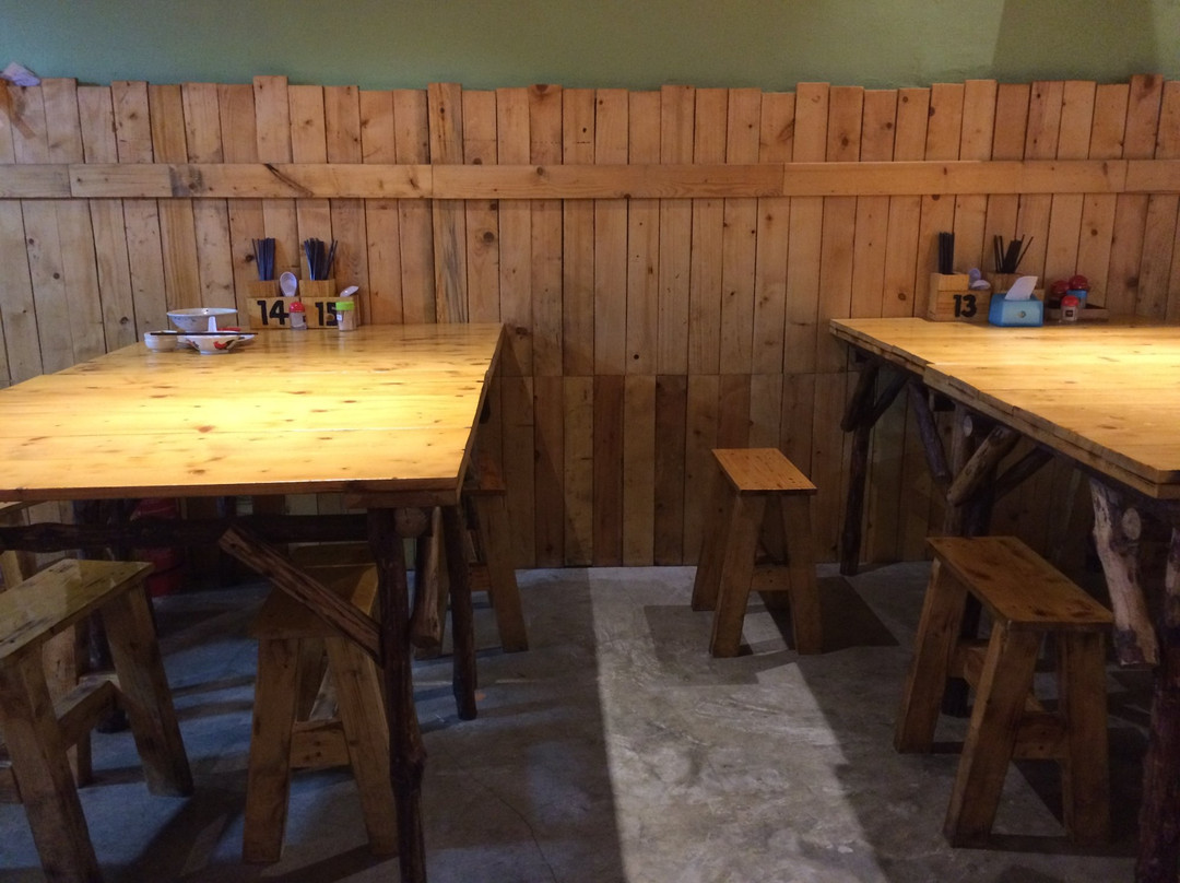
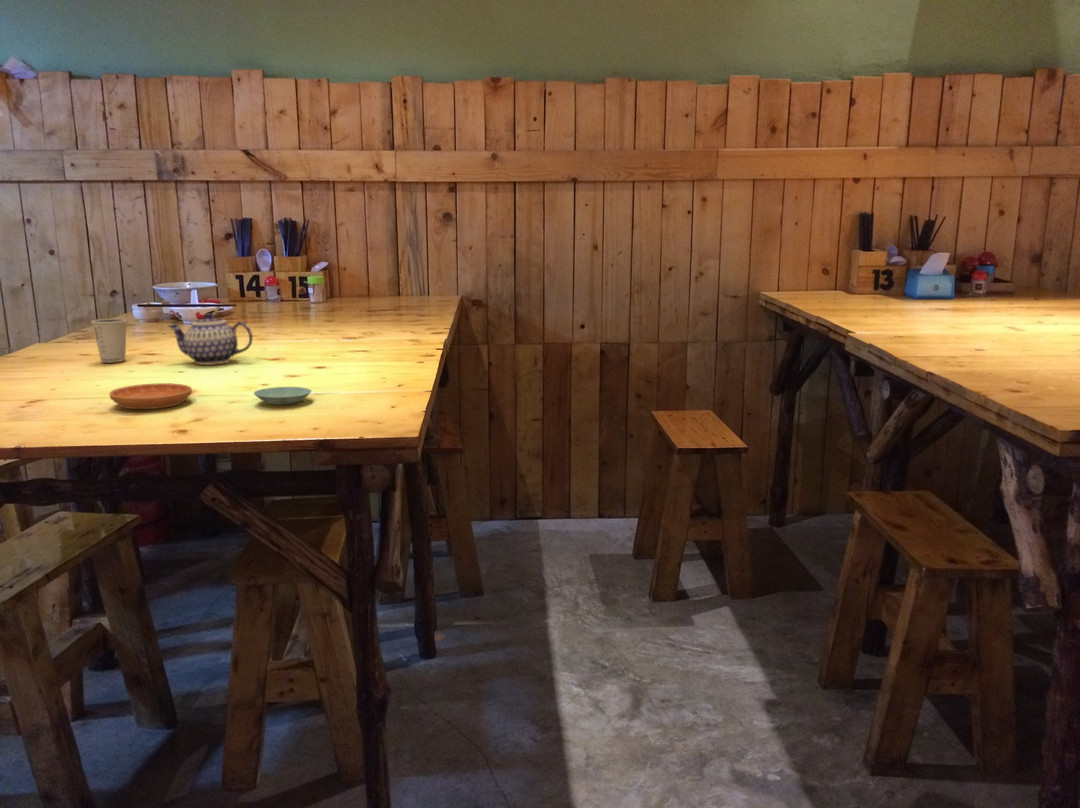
+ dixie cup (111, 340)
+ saucer (151, 396)
+ saucer (283, 396)
+ teapot (210, 337)
